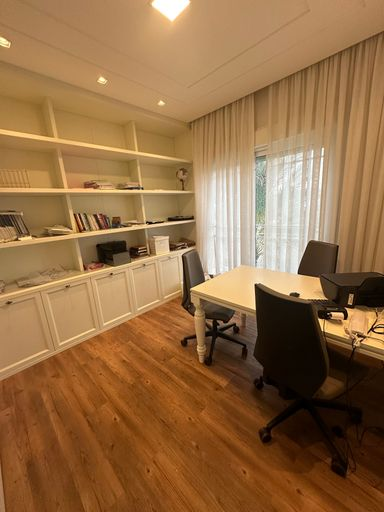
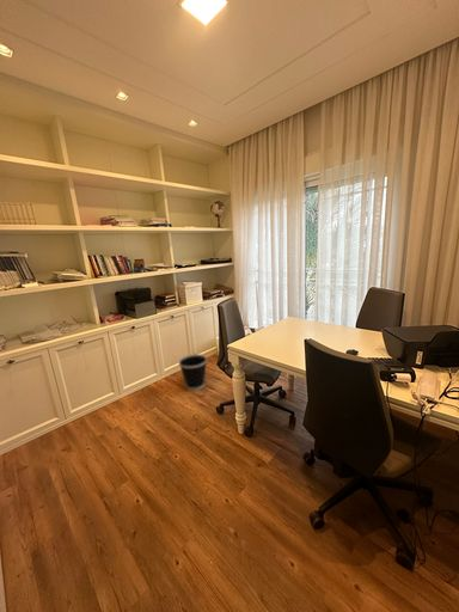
+ wastebasket (194, 372)
